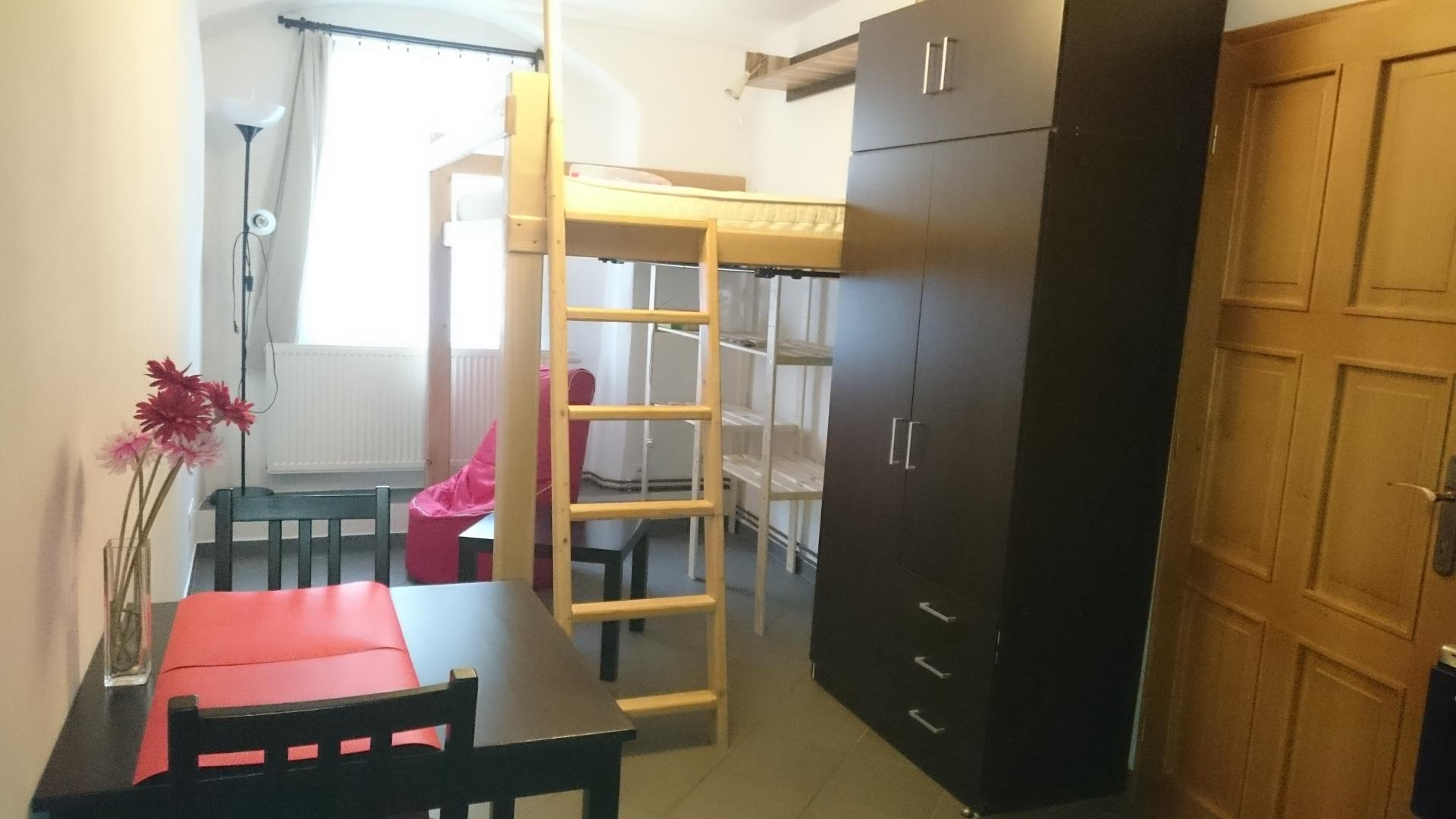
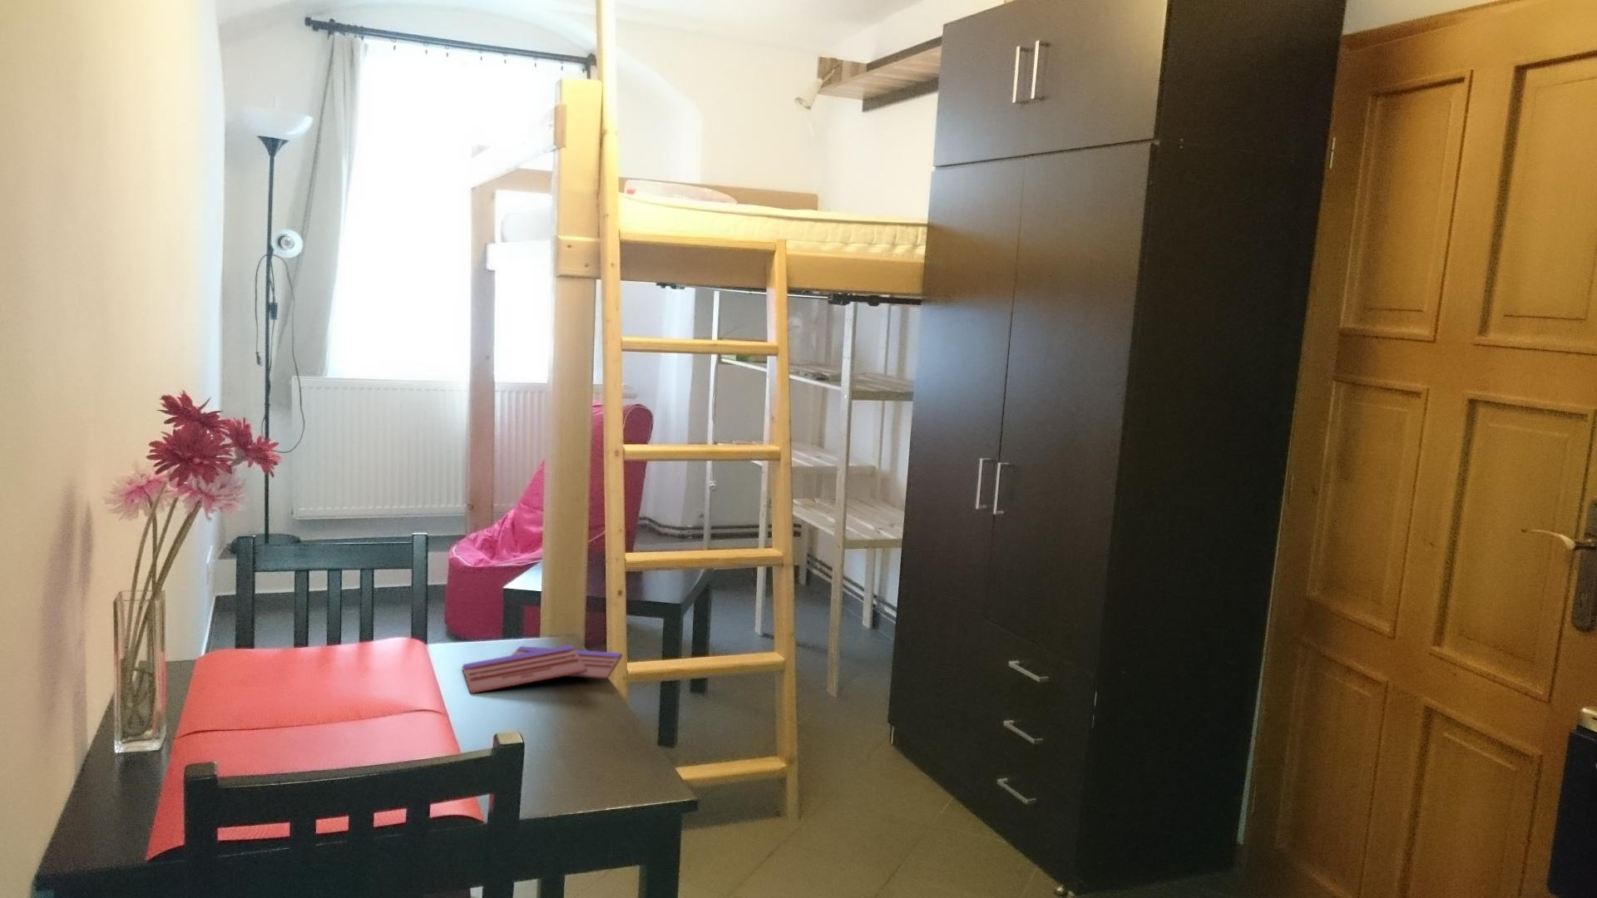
+ book (535, 664)
